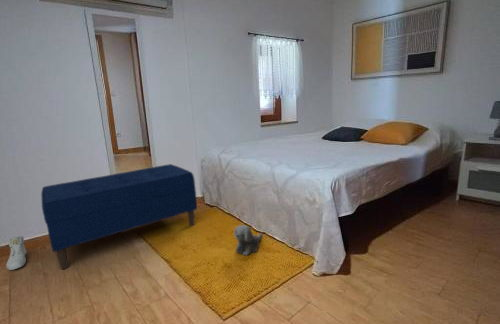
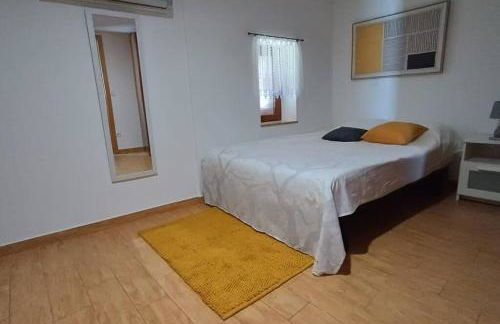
- plush toy (251, 235)
- sneaker (14, 250)
- bench (125, 207)
